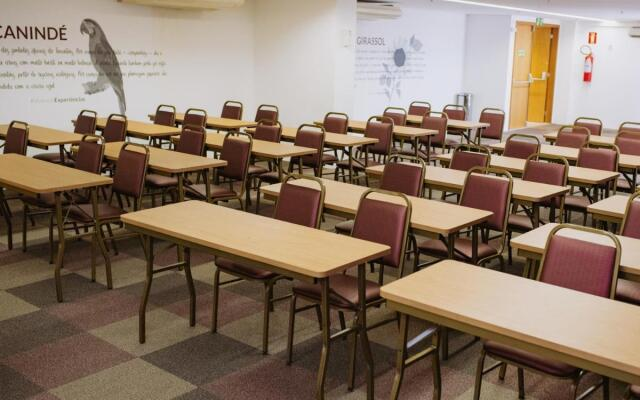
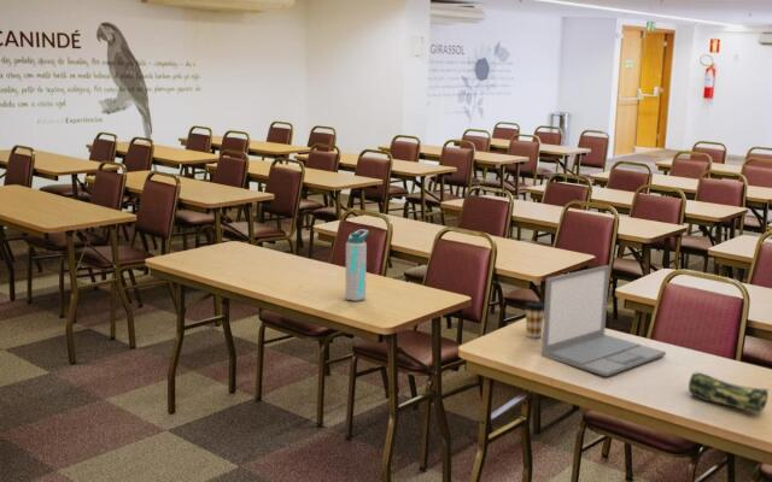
+ laptop (604, 317)
+ coffee cup (534, 319)
+ pencil case (729, 393)
+ water bottle (356, 265)
